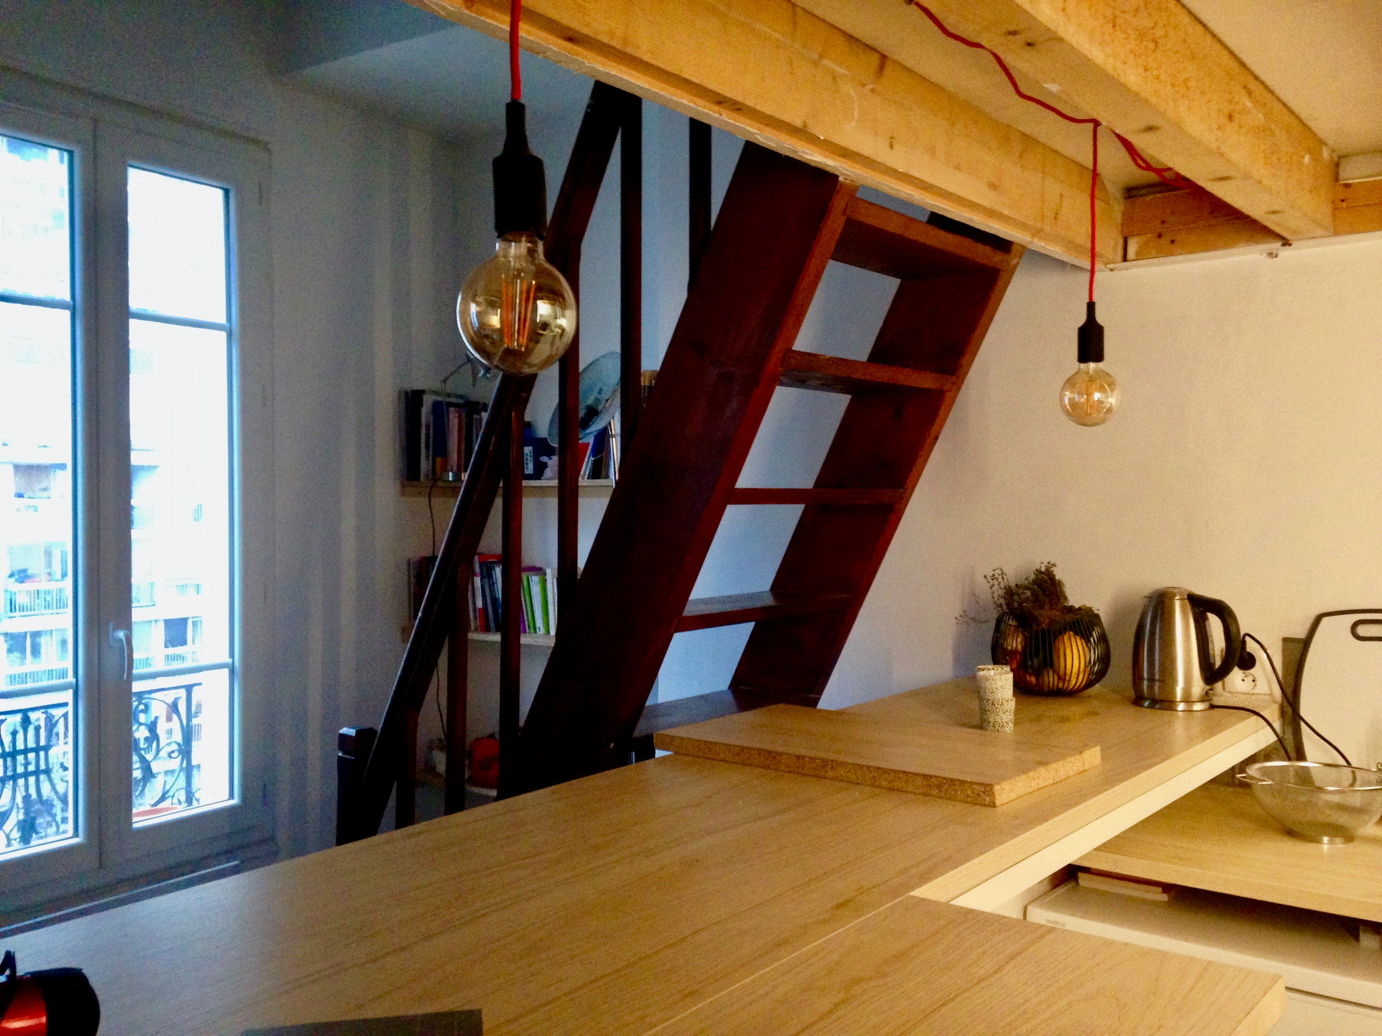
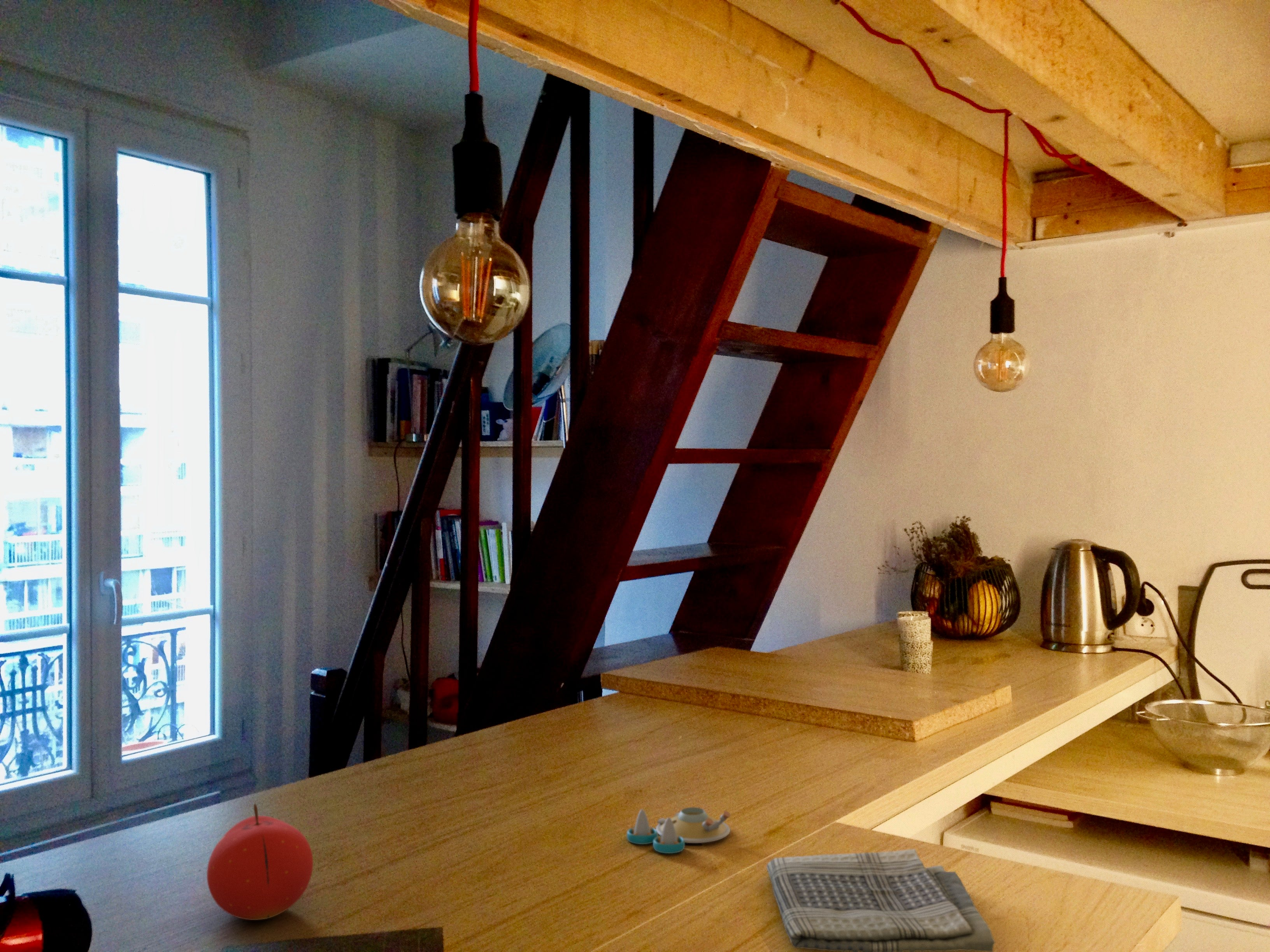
+ fruit (260, 859)
+ salt and pepper shaker set (683, 820)
+ dish towel (874, 896)
